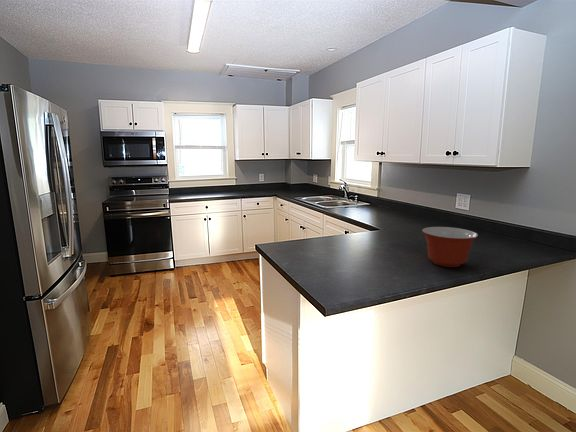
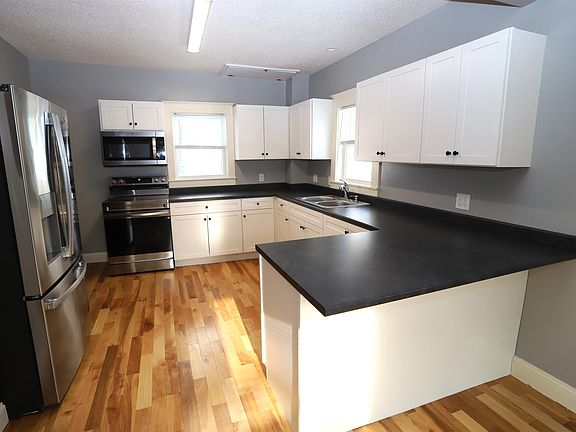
- mixing bowl (447, 247)
